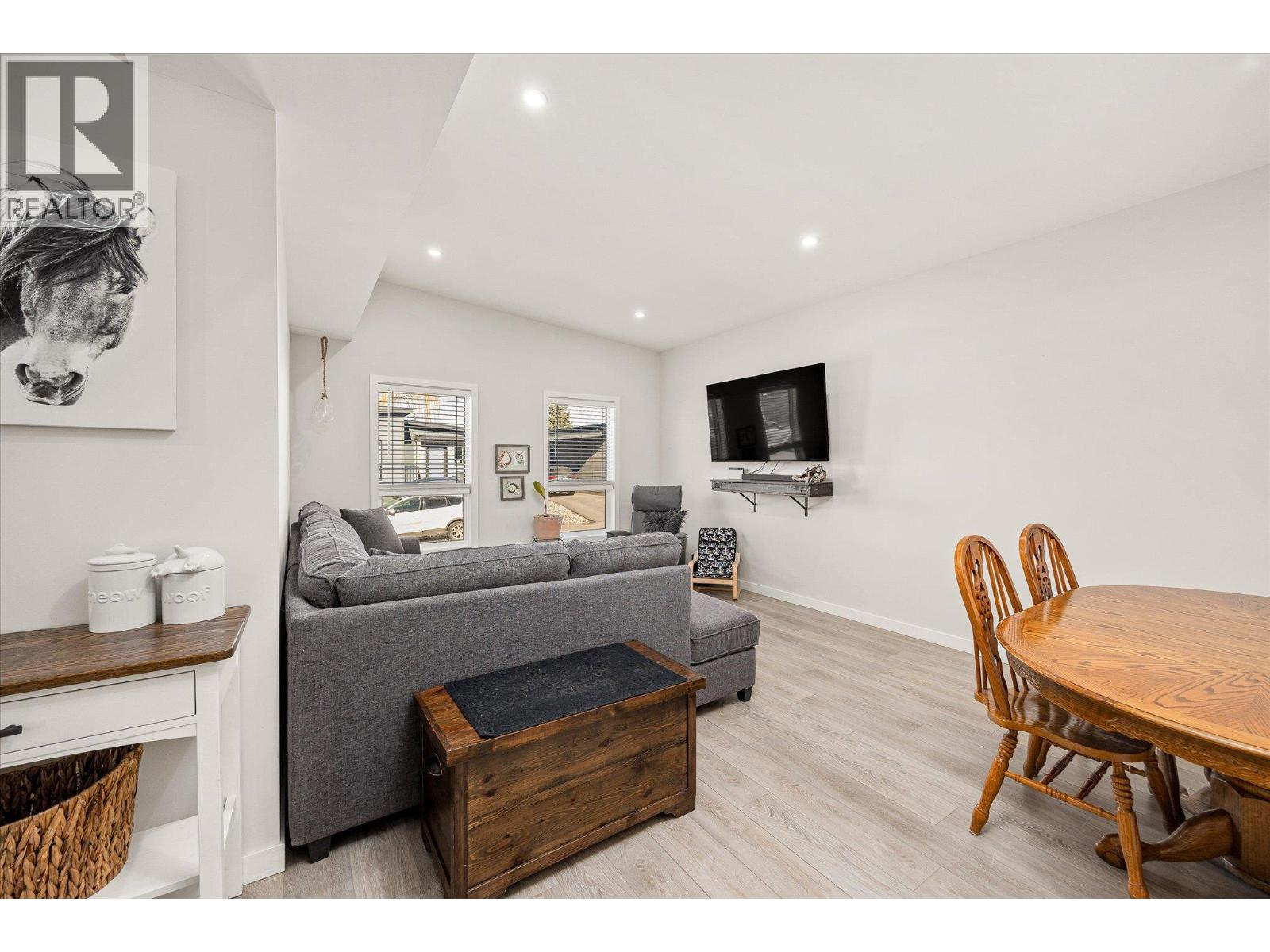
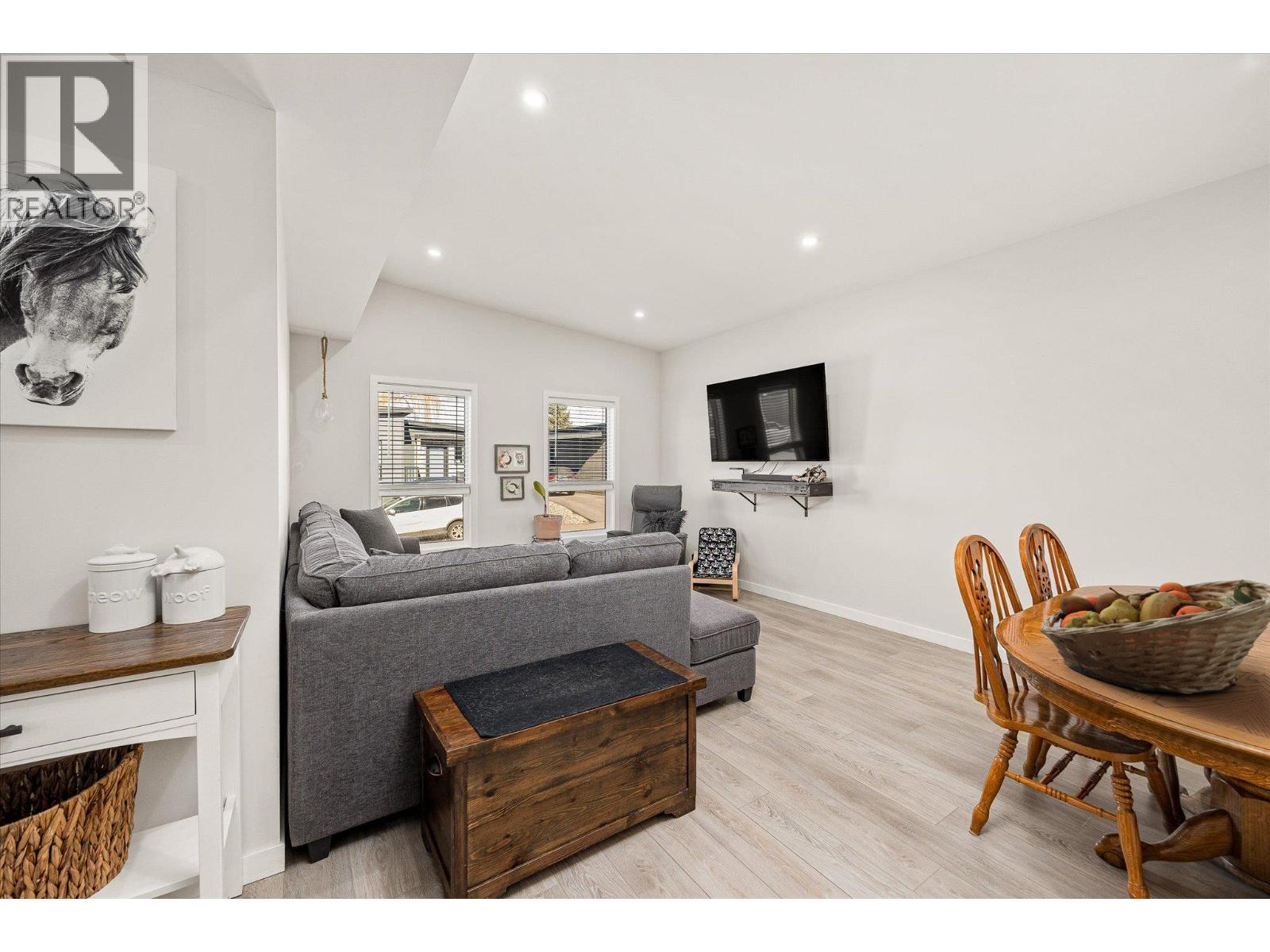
+ fruit basket (1152, 624)
